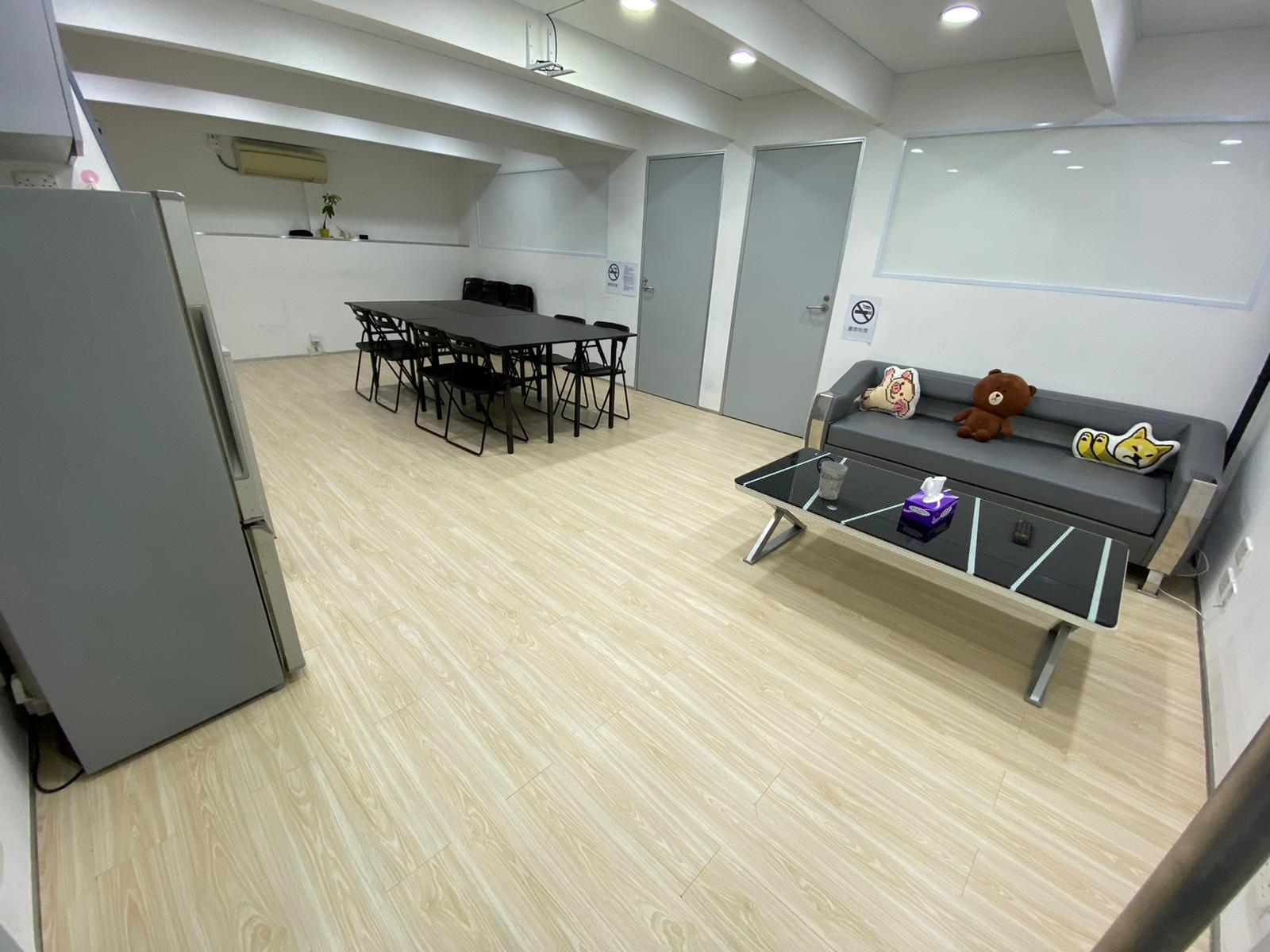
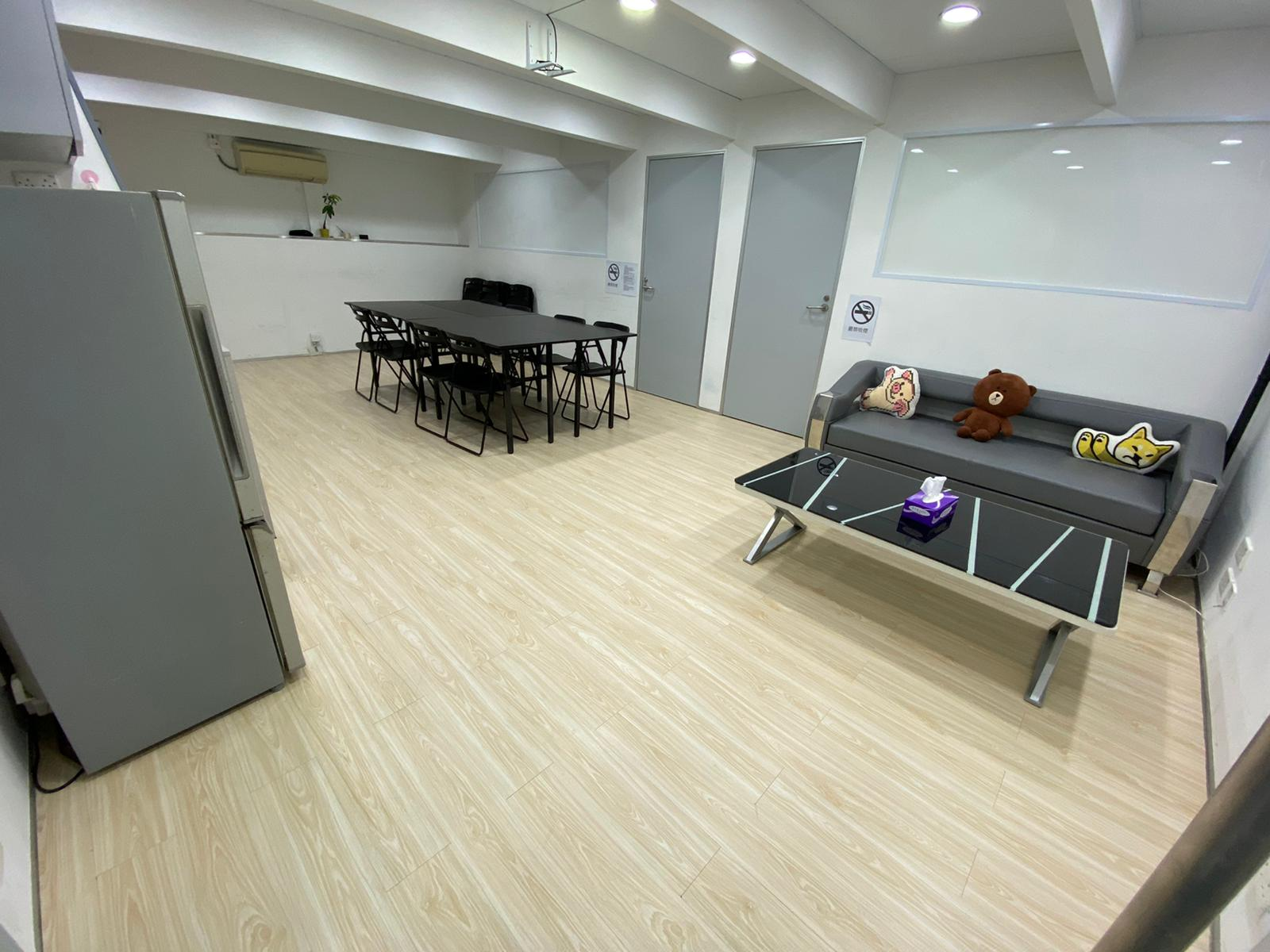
- cup (830, 481)
- remote control (1022, 532)
